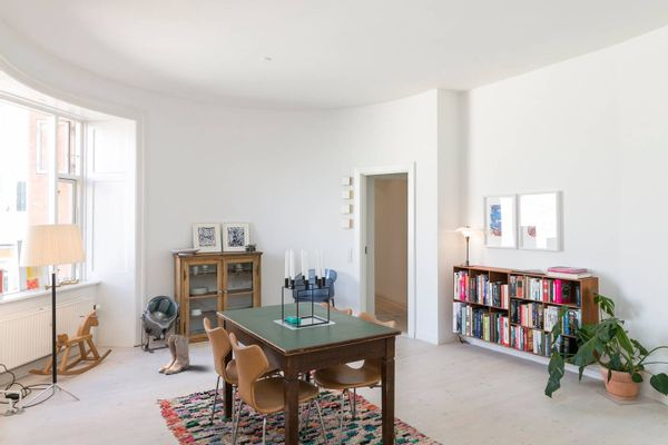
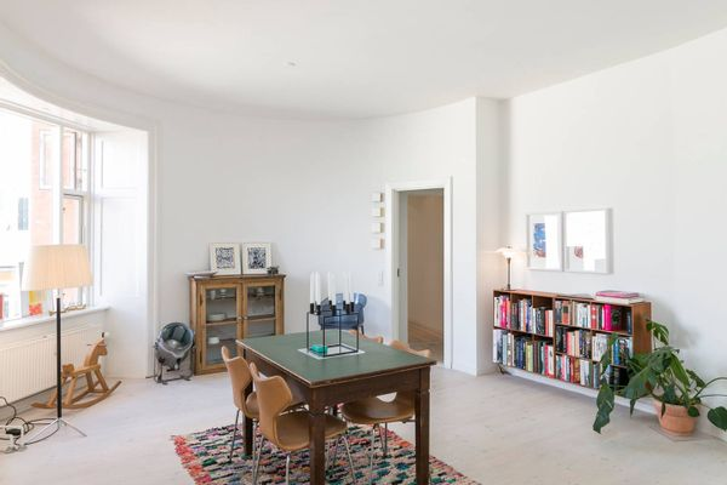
- boots (174, 353)
